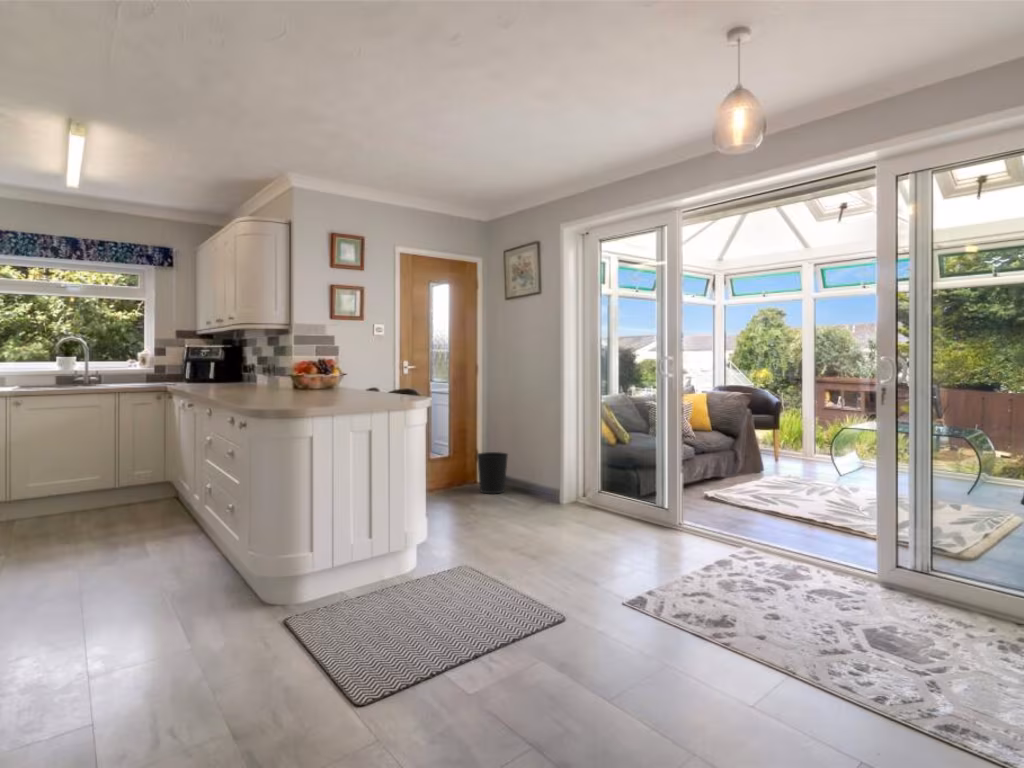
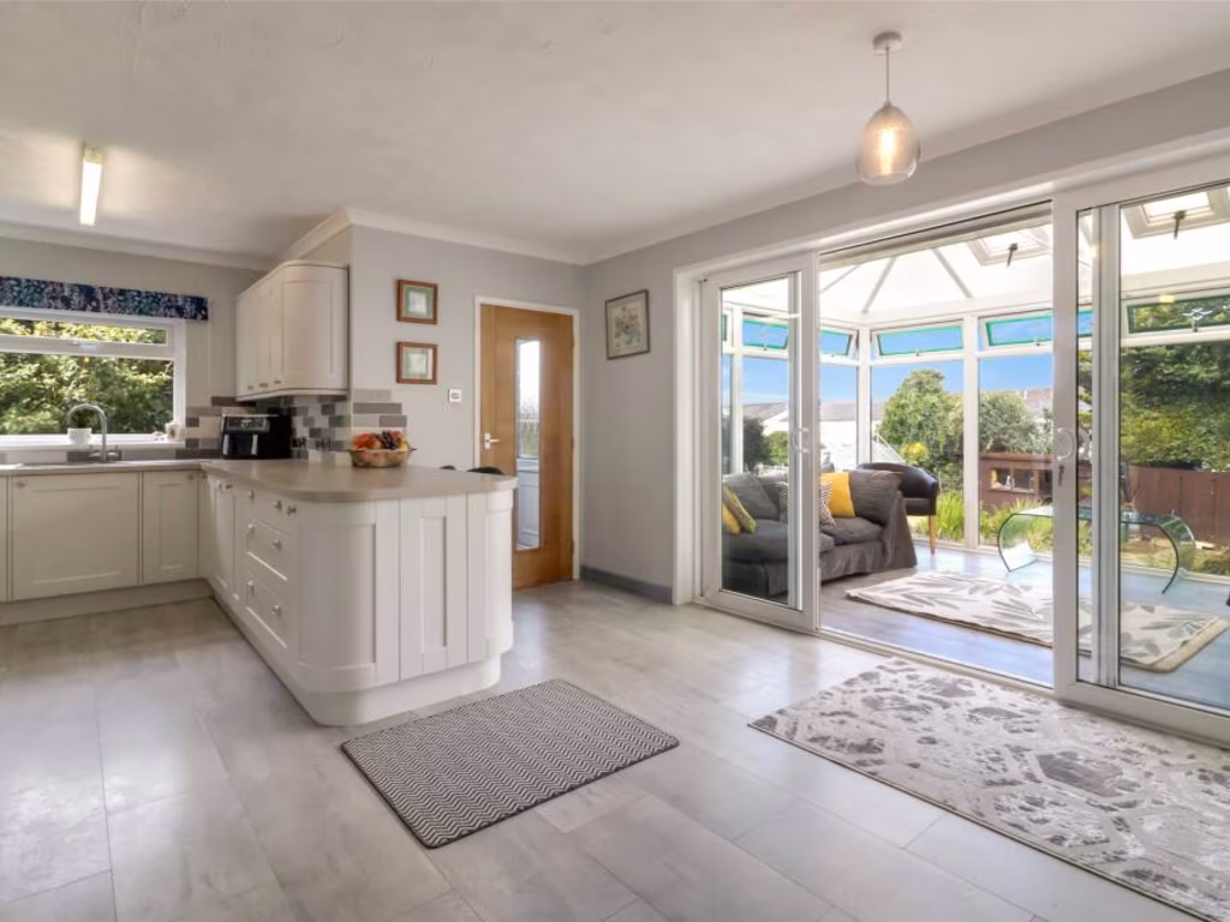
- wastebasket (492, 472)
